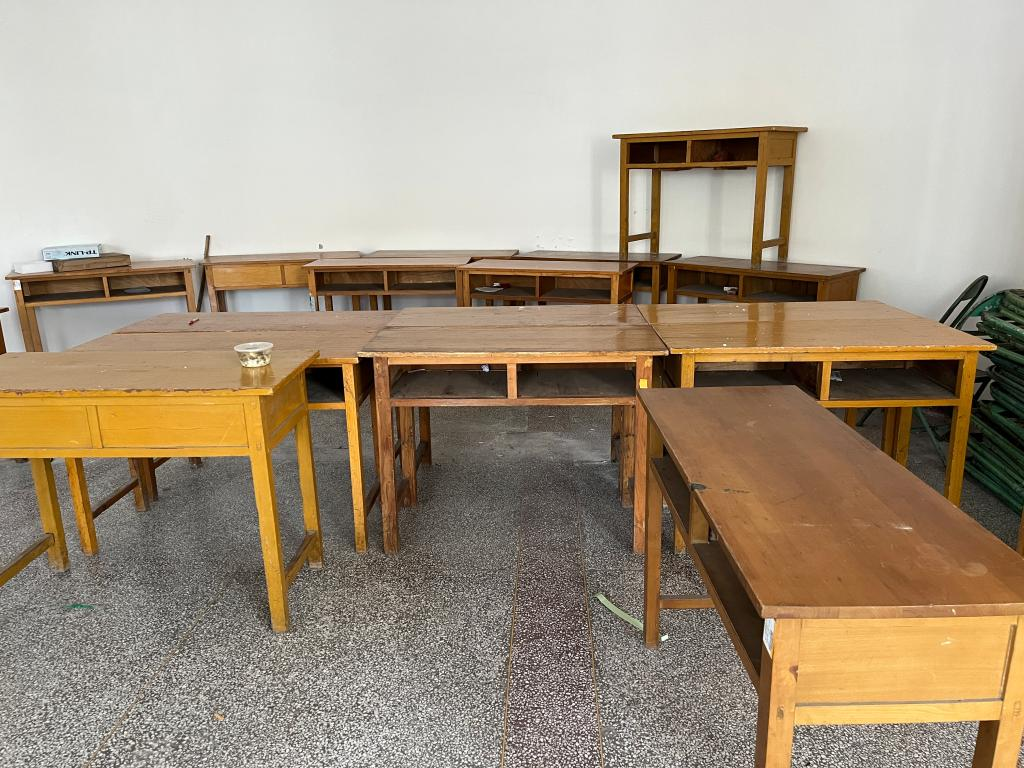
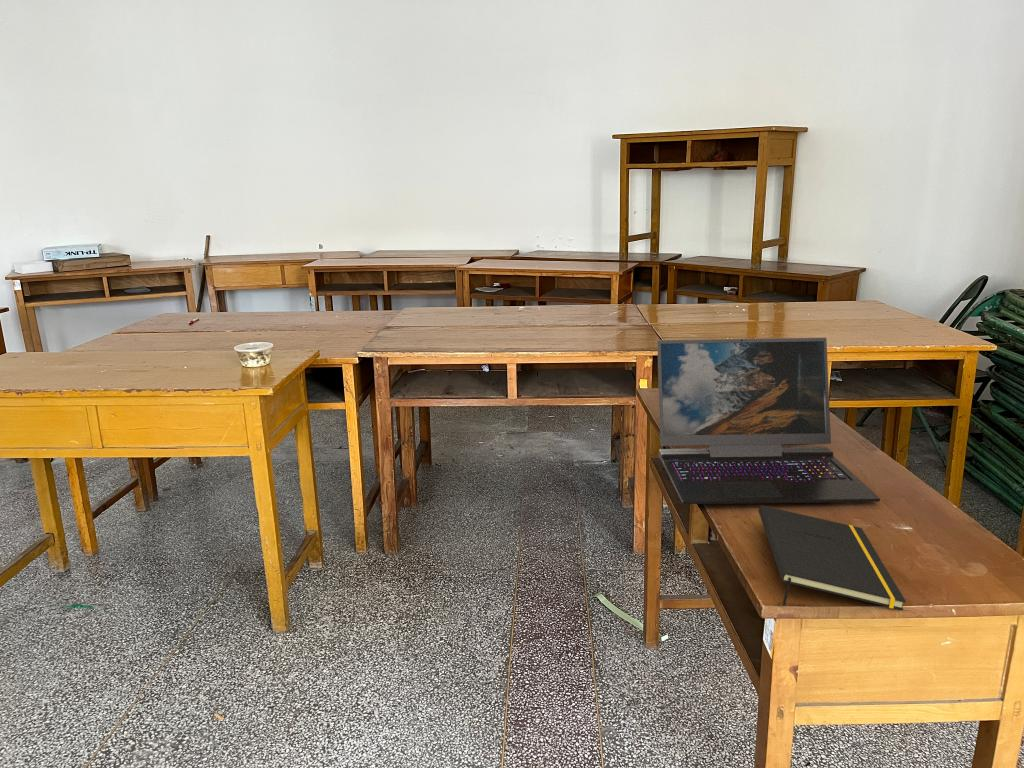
+ notepad (824, 552)
+ laptop (759, 416)
